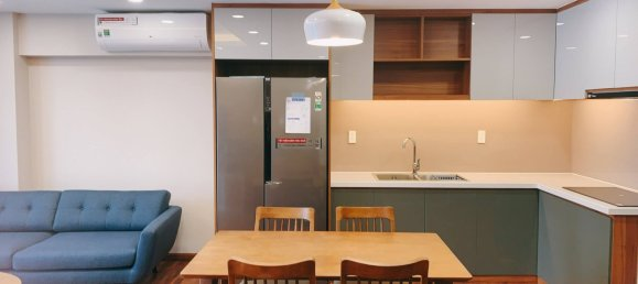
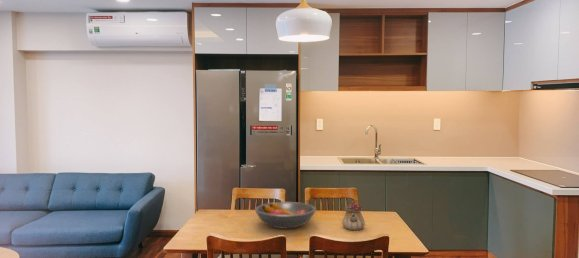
+ fruit bowl (285, 214)
+ teapot (353, 213)
